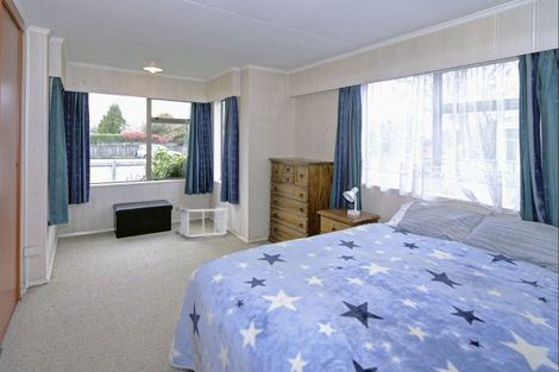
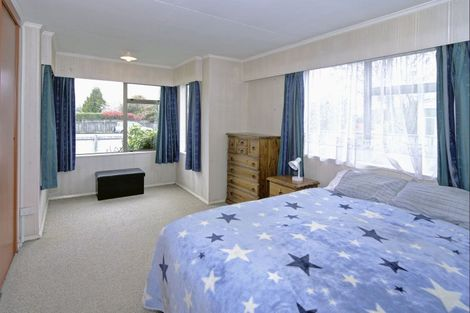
- balcony railing (202, 220)
